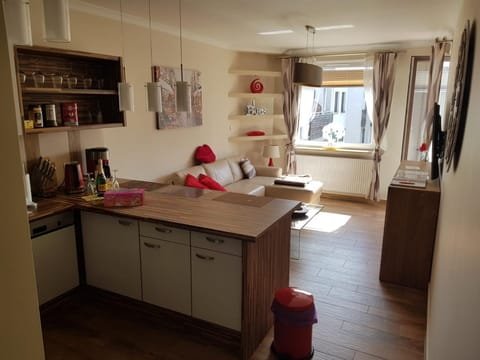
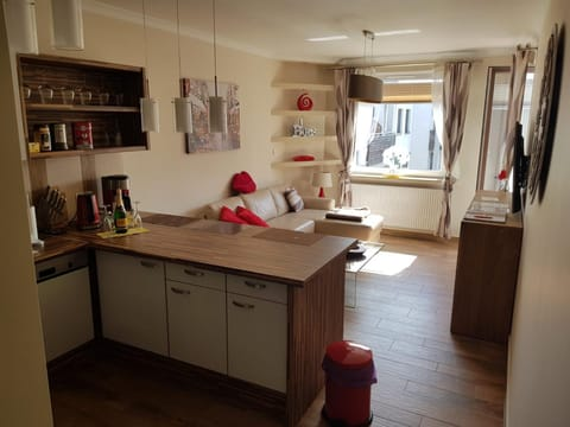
- tissue box (125, 197)
